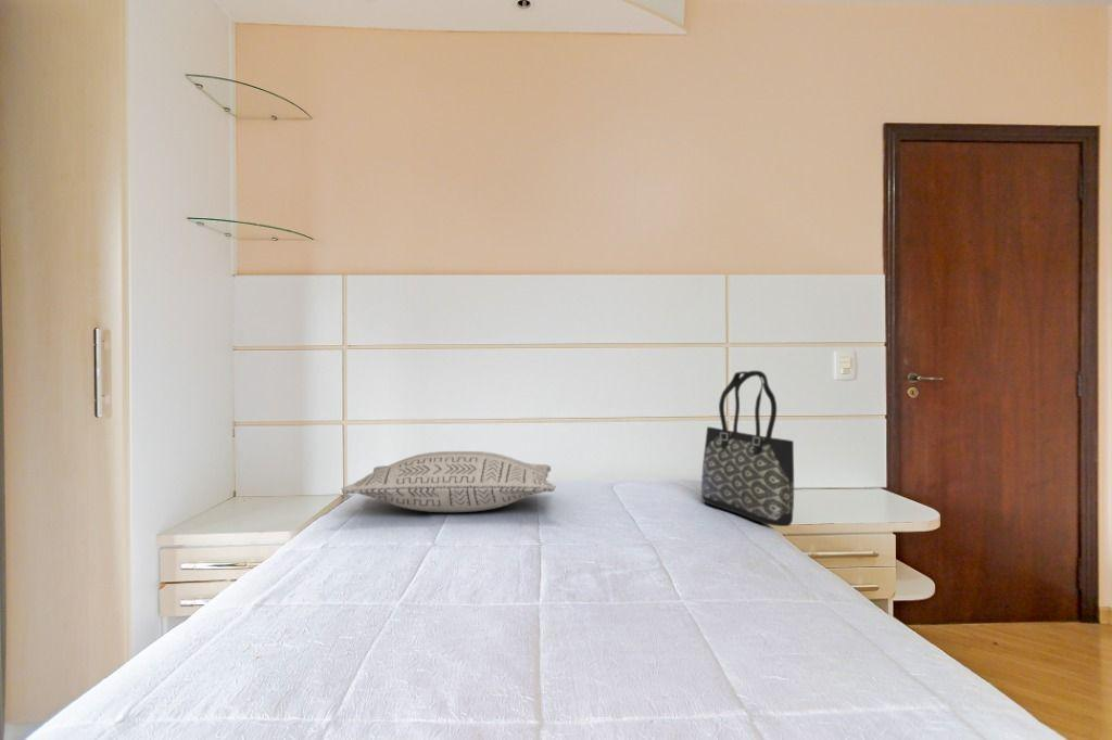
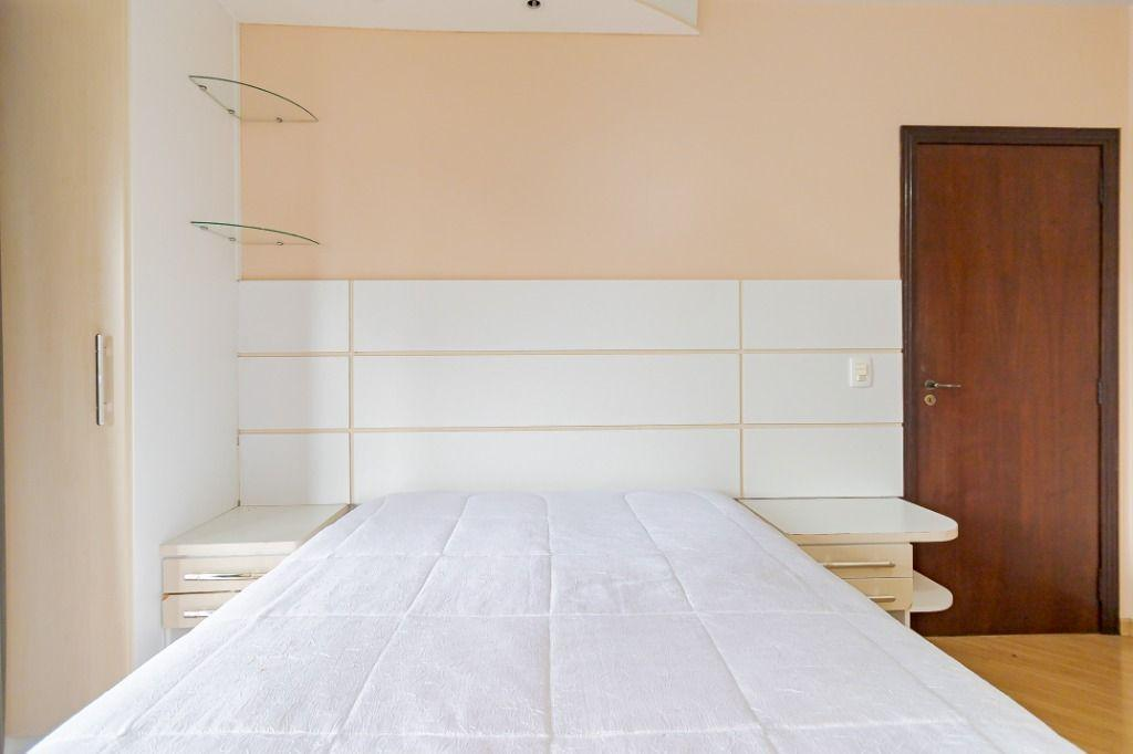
- tote bag (745, 442)
- pillow (456, 481)
